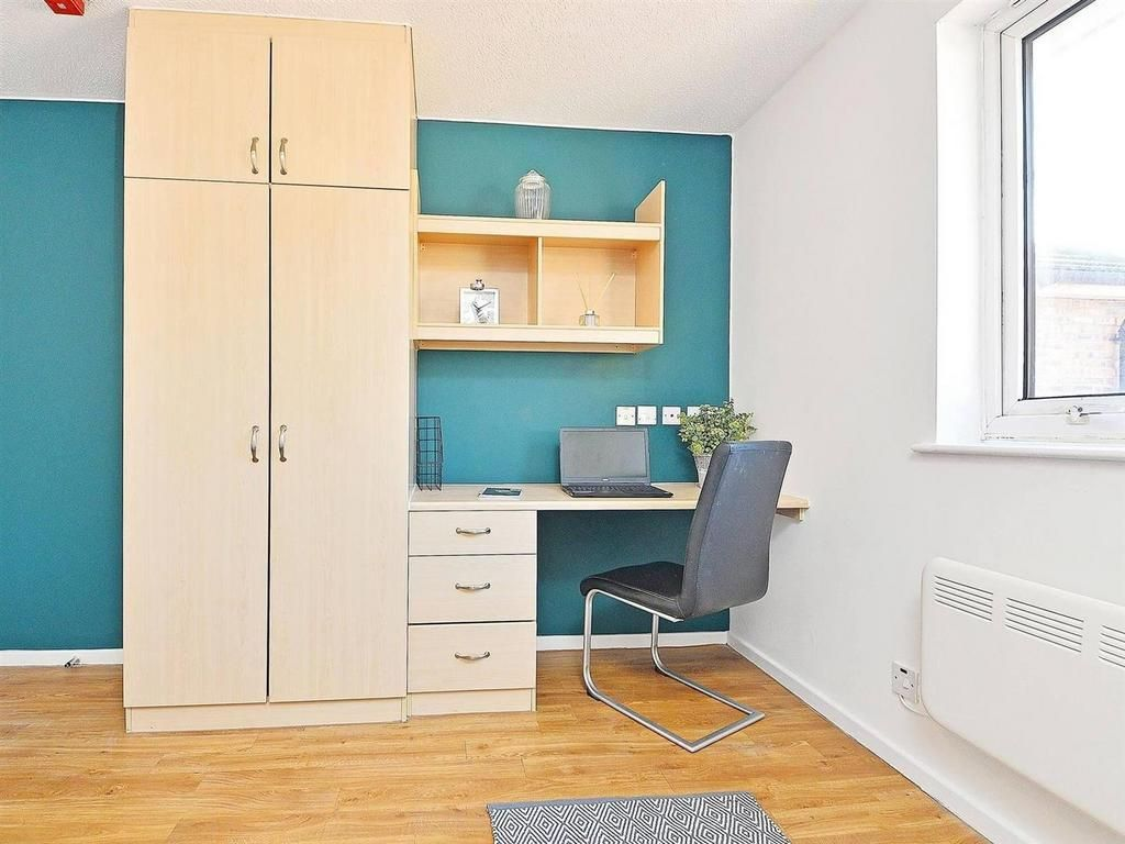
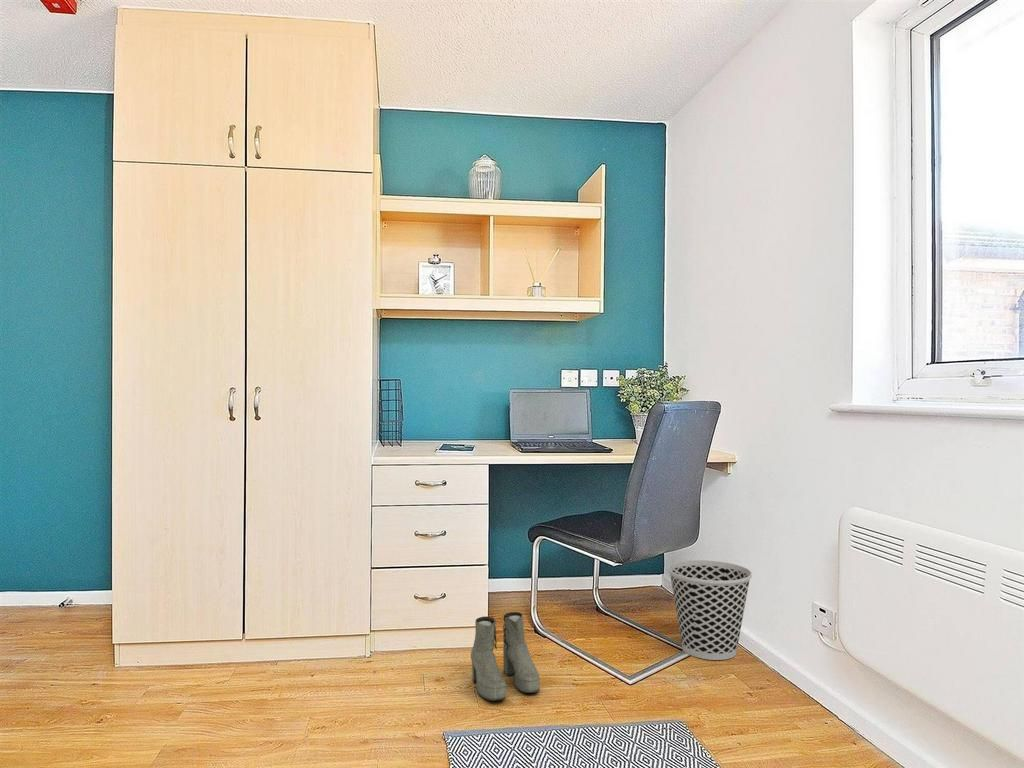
+ boots (504, 652)
+ wastebasket (709, 609)
